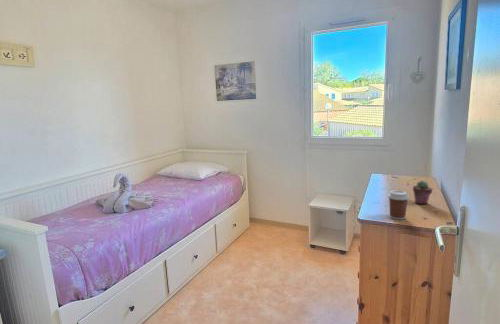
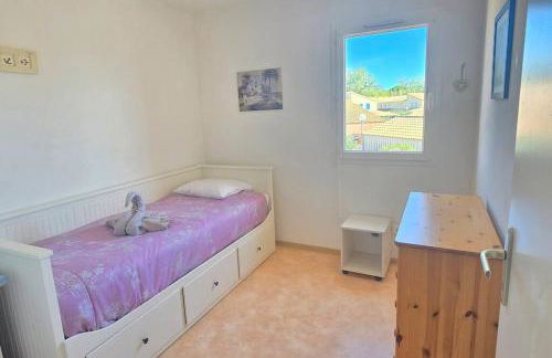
- potted succulent (422, 191)
- coffee cup (398, 204)
